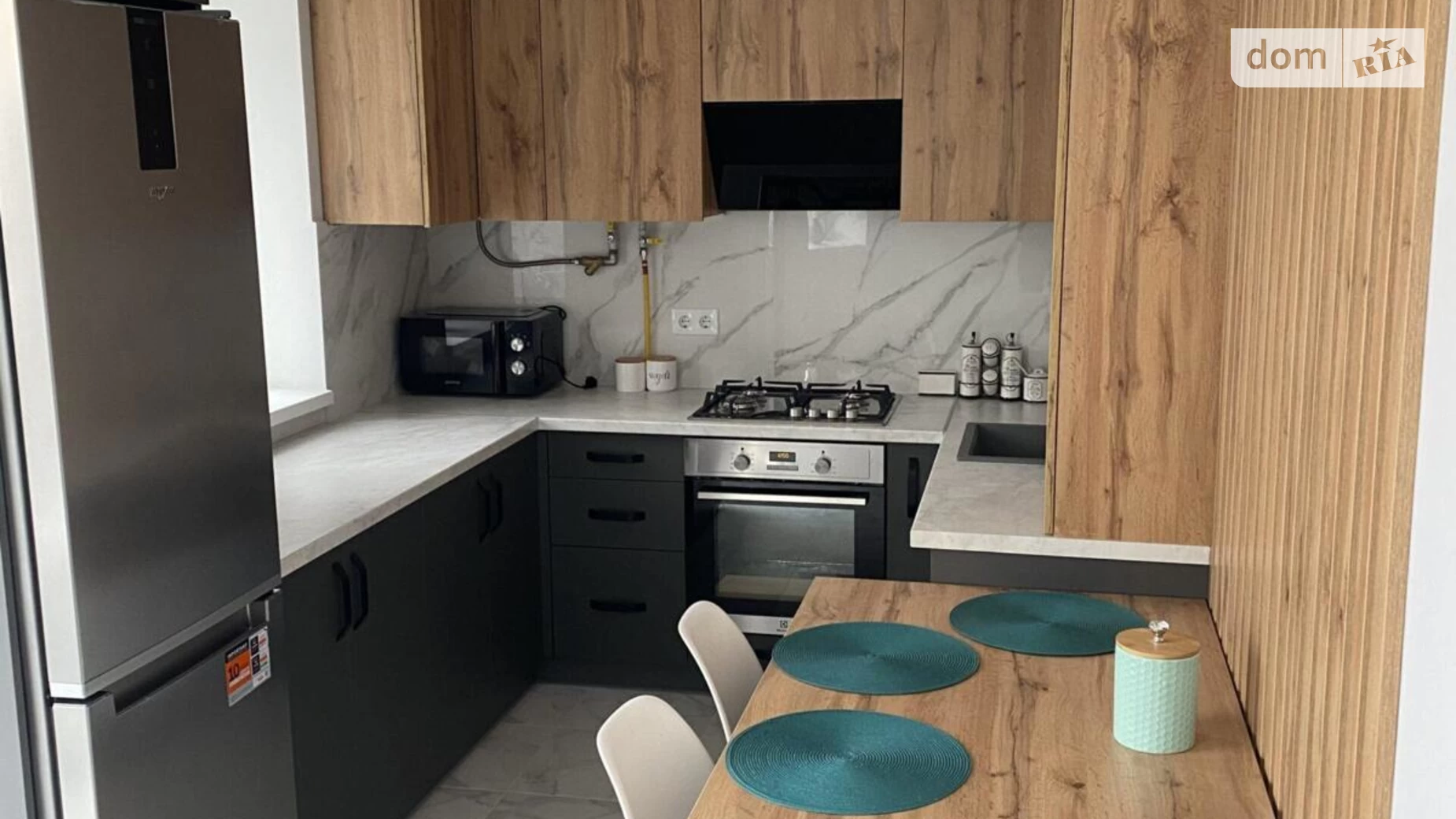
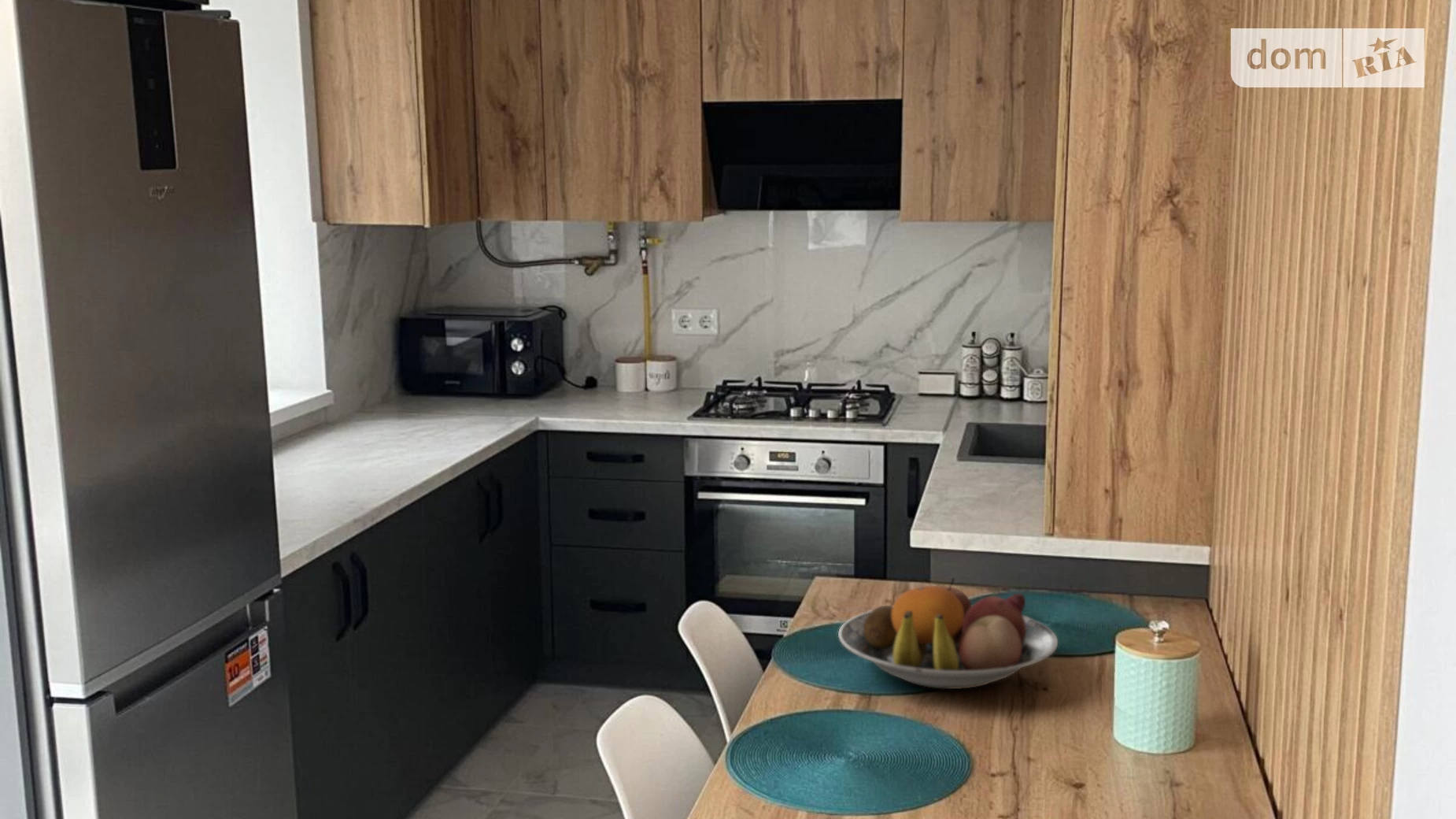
+ fruit bowl (947, 626)
